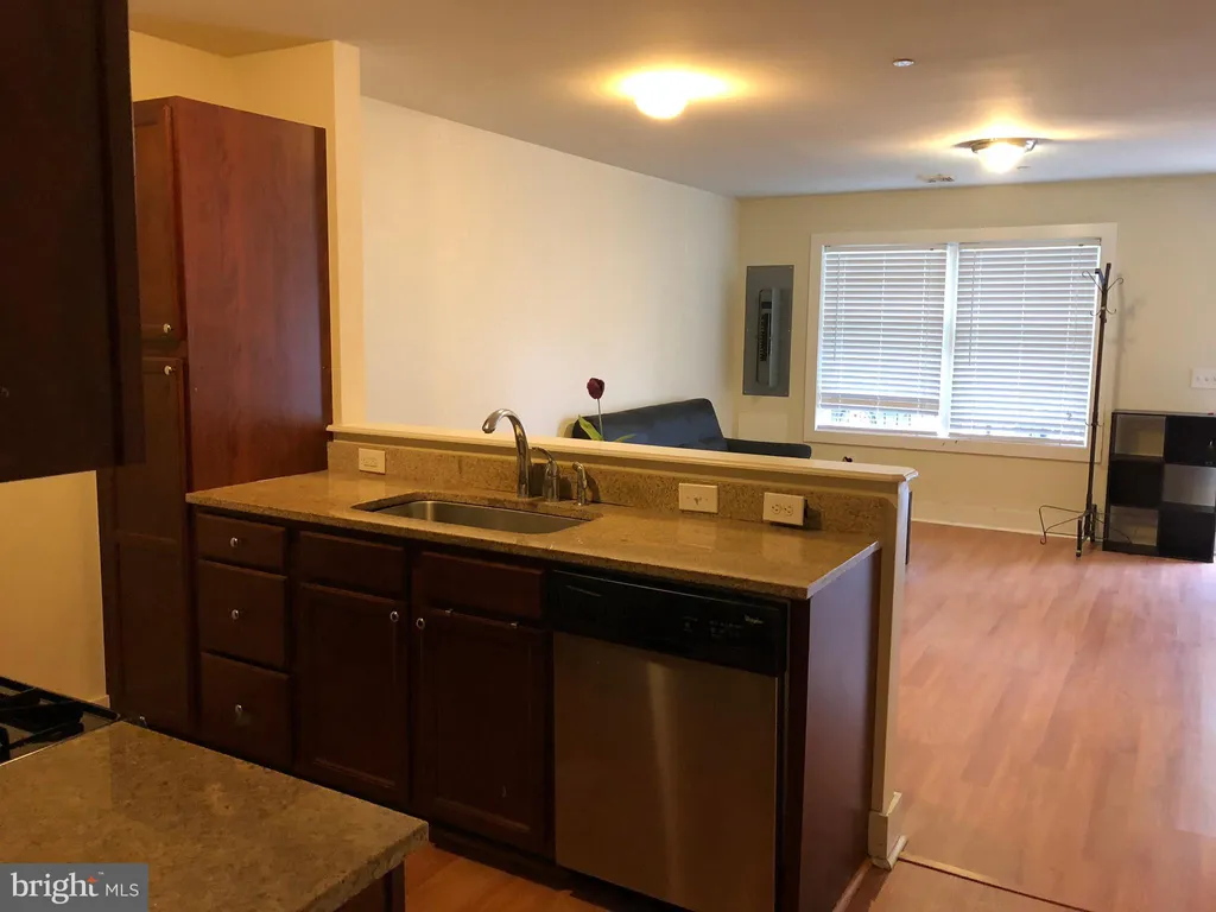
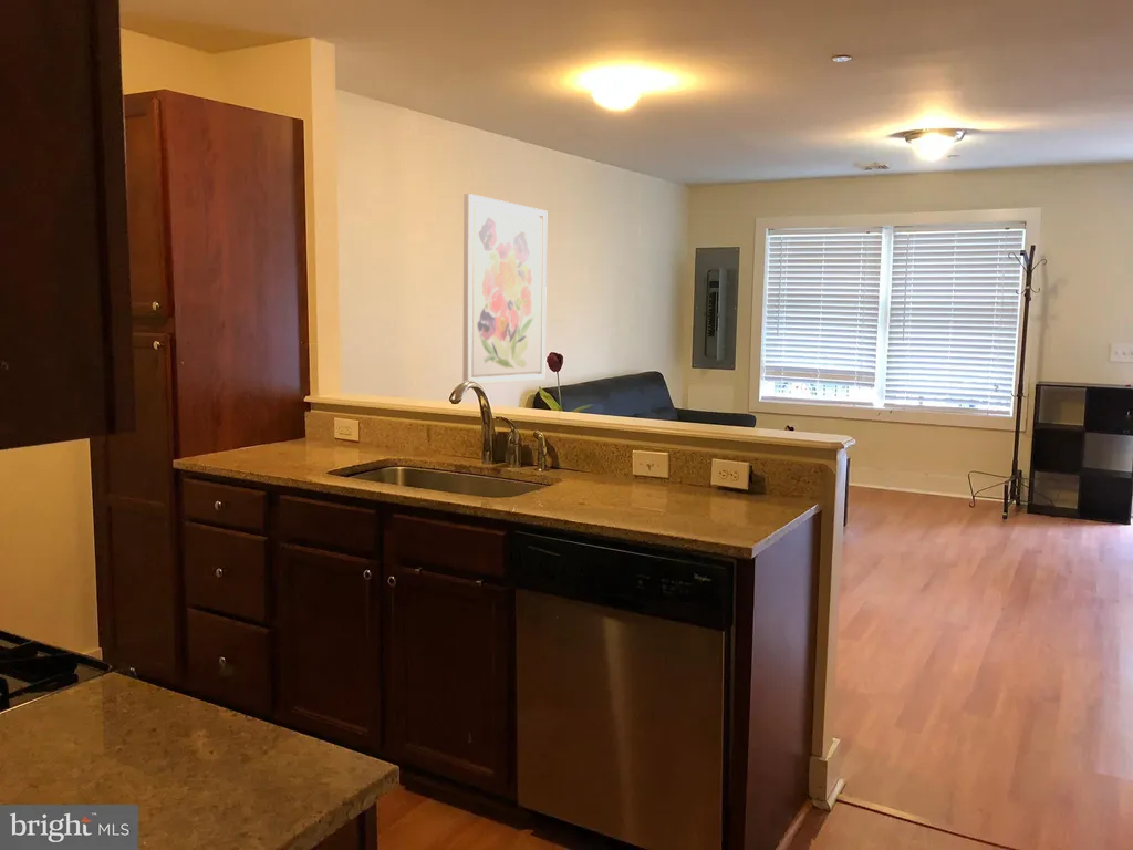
+ wall art (507, 293)
